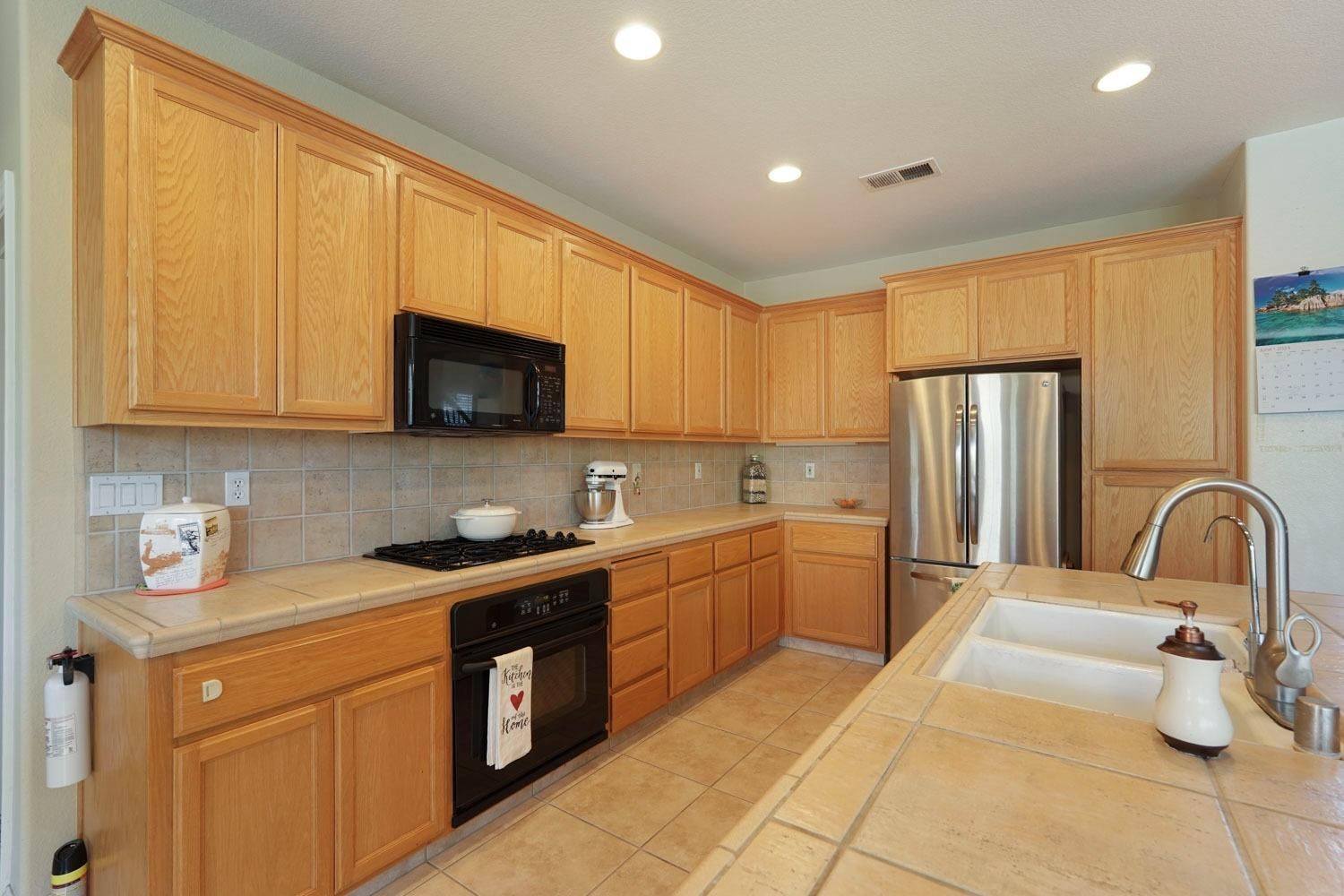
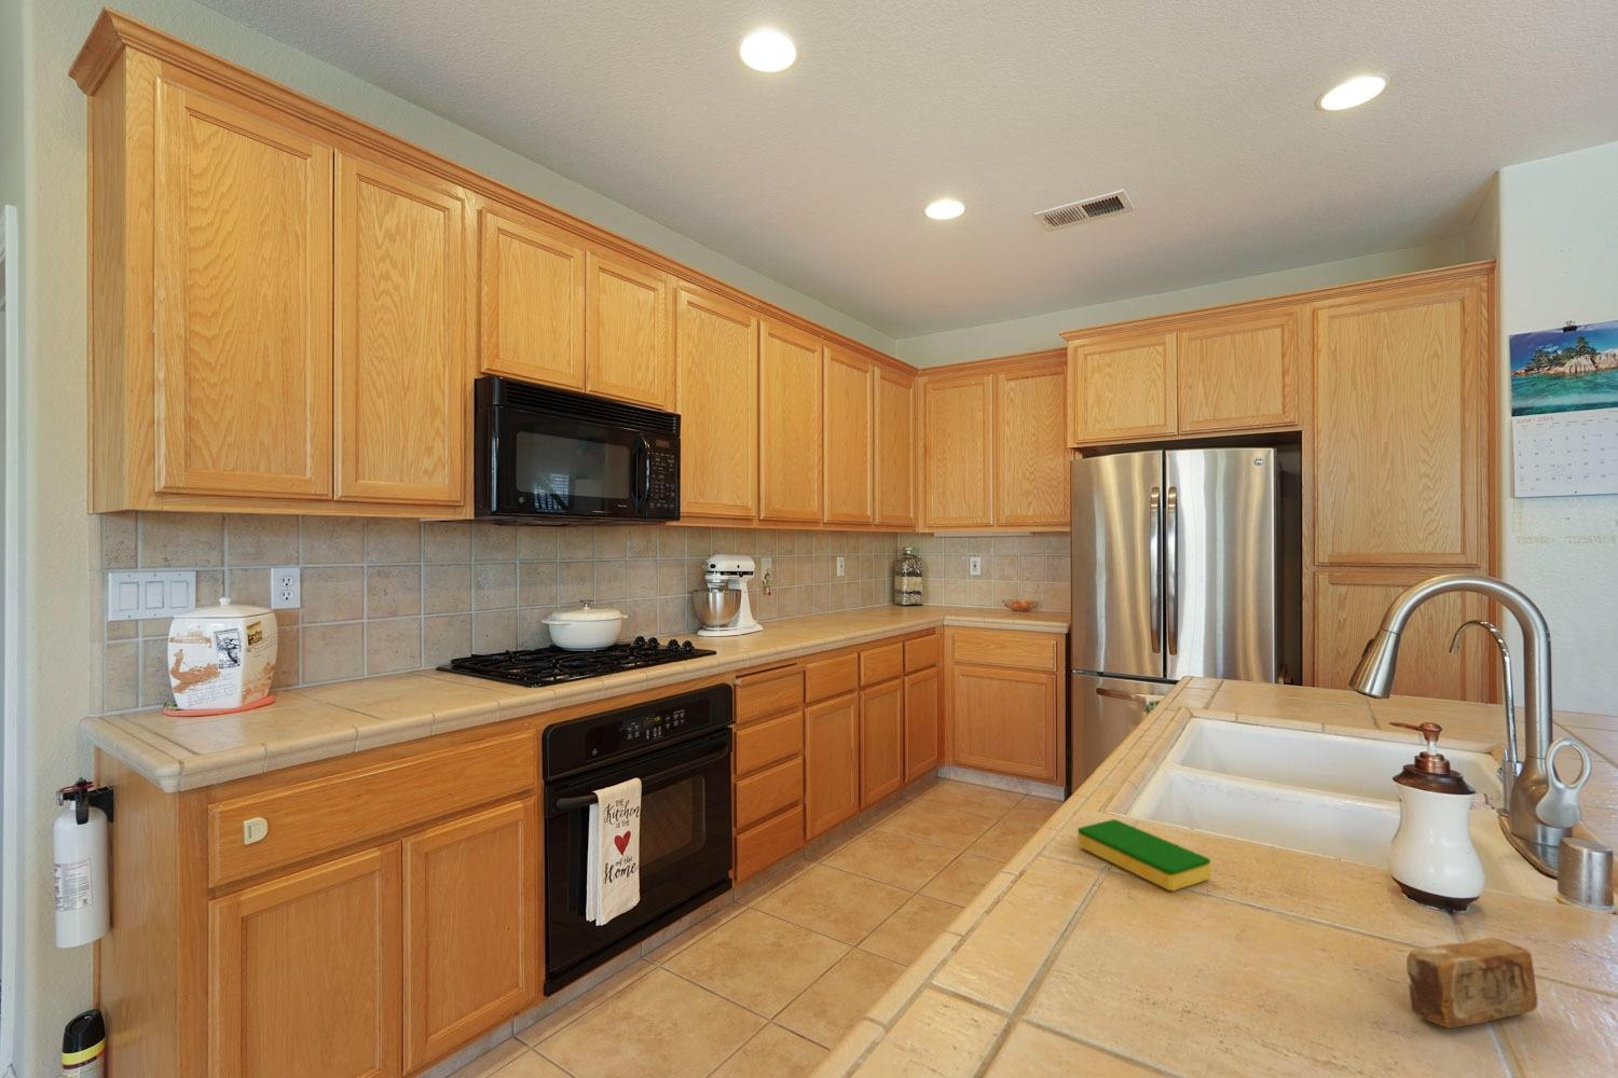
+ dish sponge (1140, 852)
+ soap bar (1471, 979)
